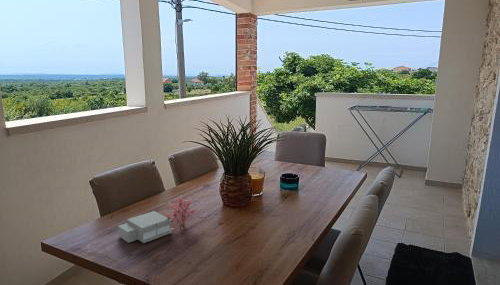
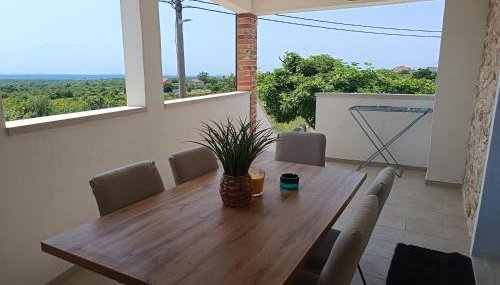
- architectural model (166, 214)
